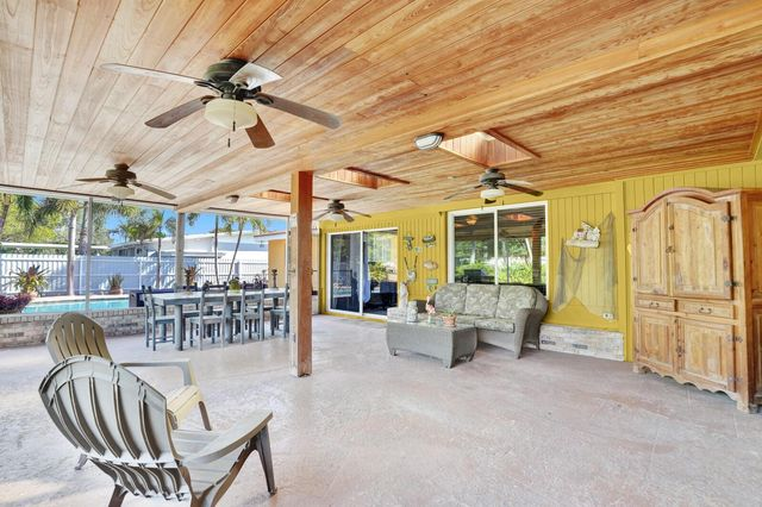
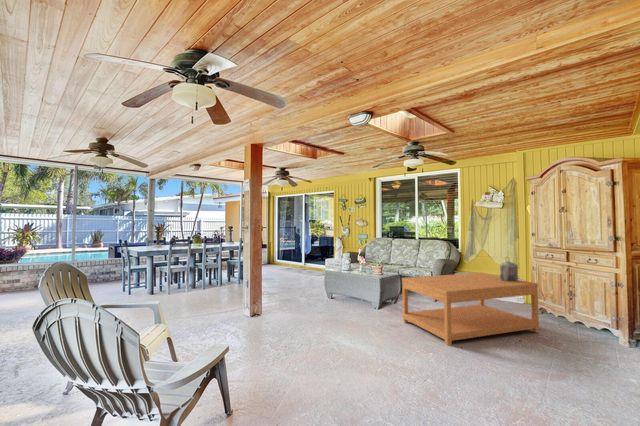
+ lantern (508, 268)
+ coffee table (466, 301)
